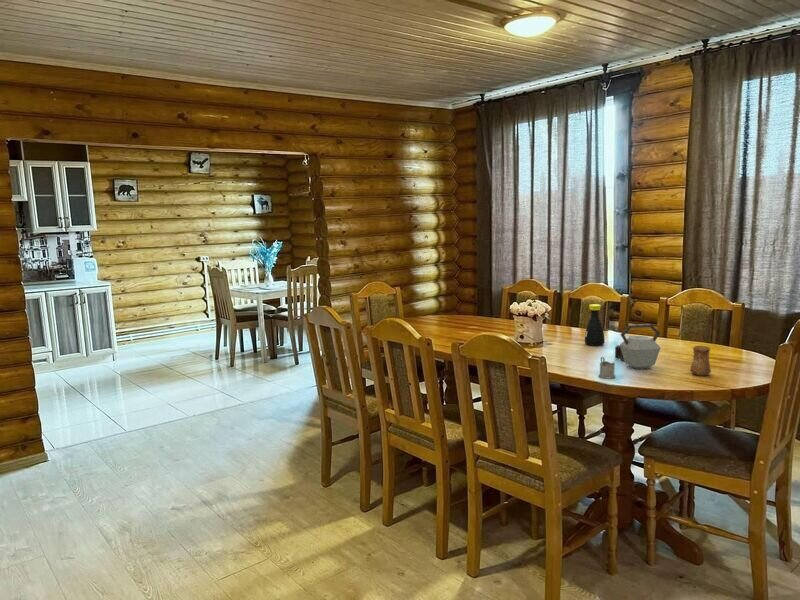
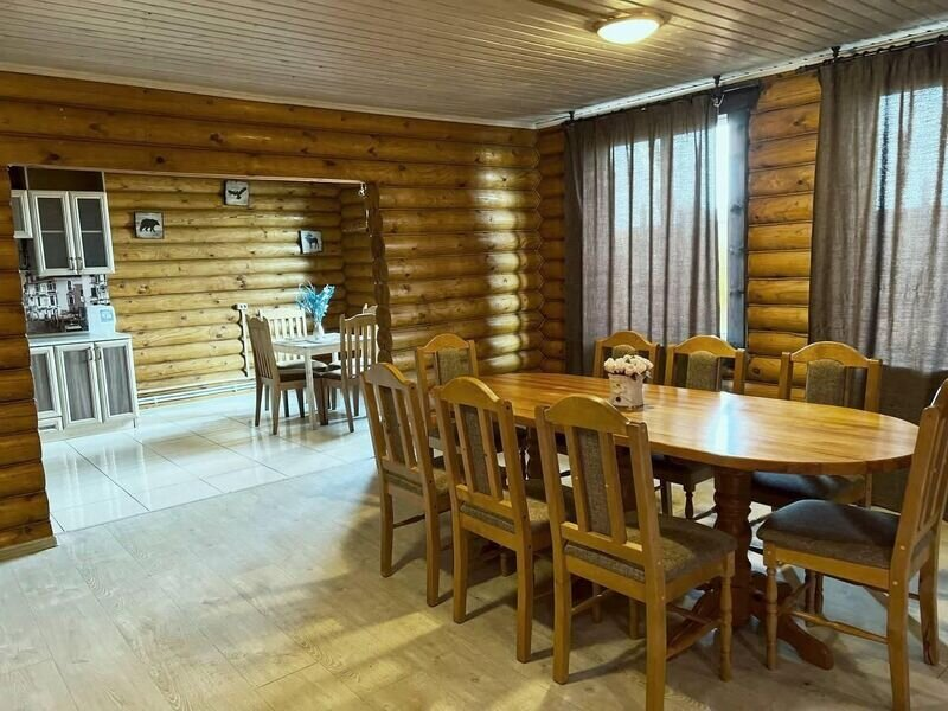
- bottle (594, 324)
- cup (701, 360)
- kettle (631, 342)
- tea glass holder (606, 364)
